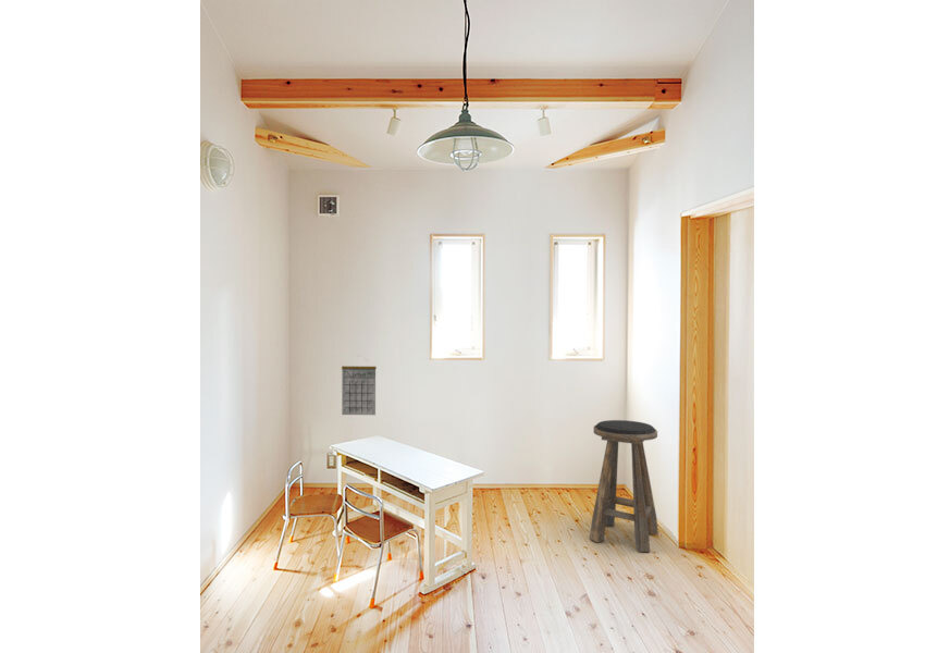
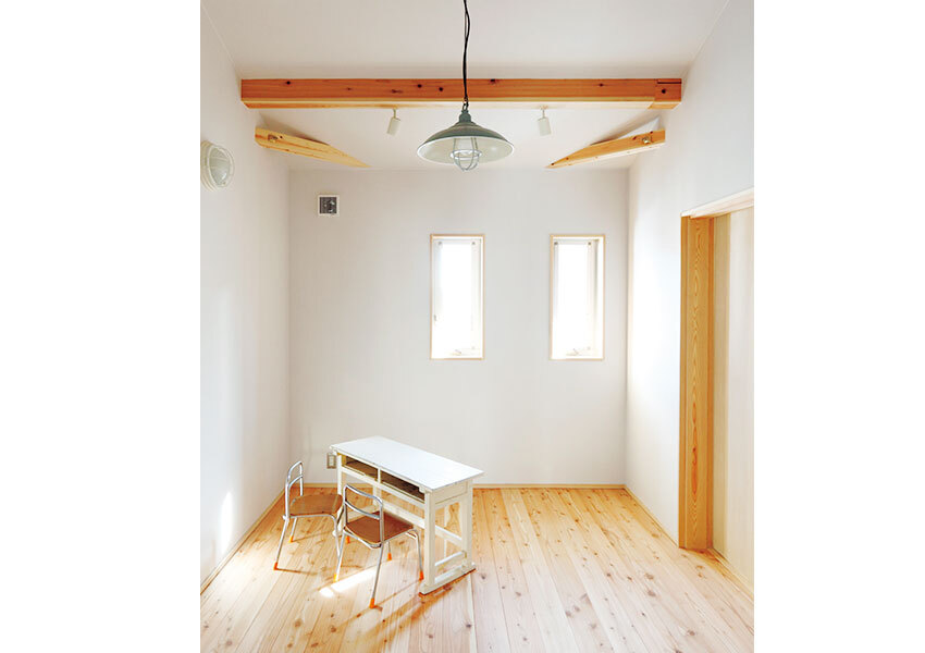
- stool (632, 480)
- calendar (358, 384)
